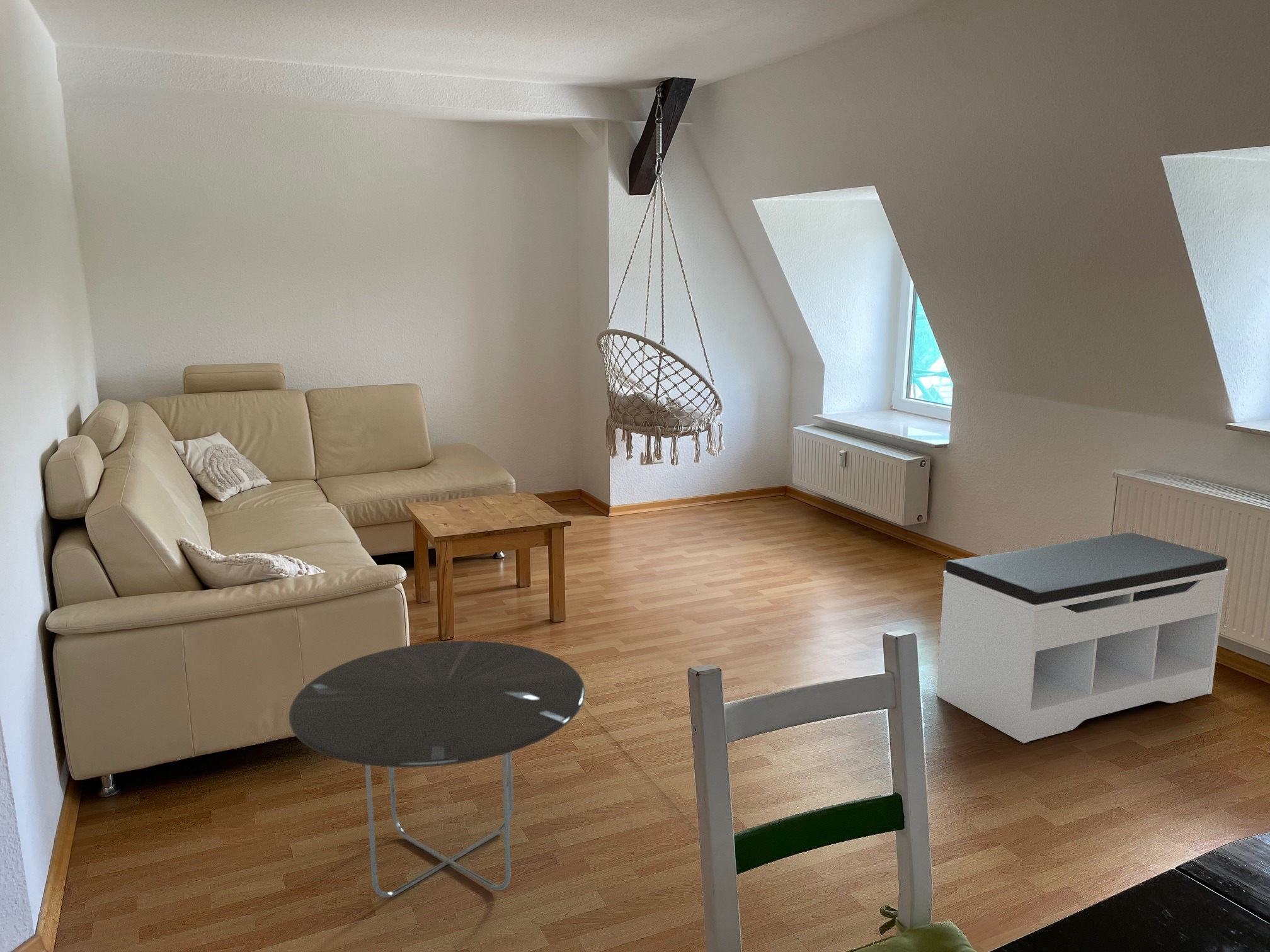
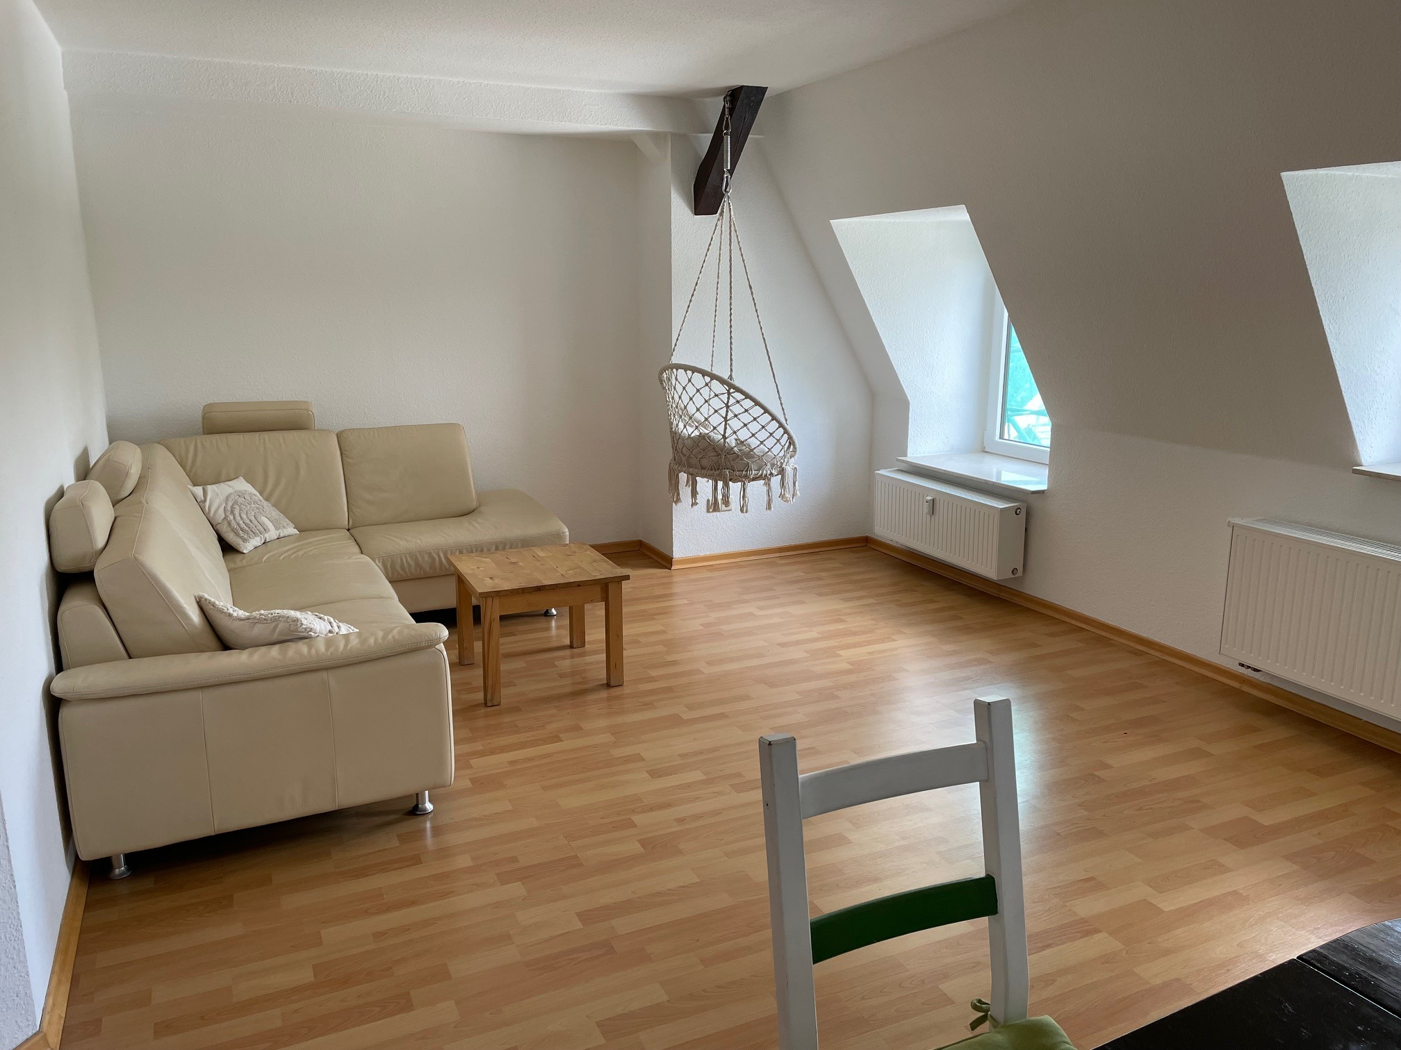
- side table (445, 765)
- bench (1080, 627)
